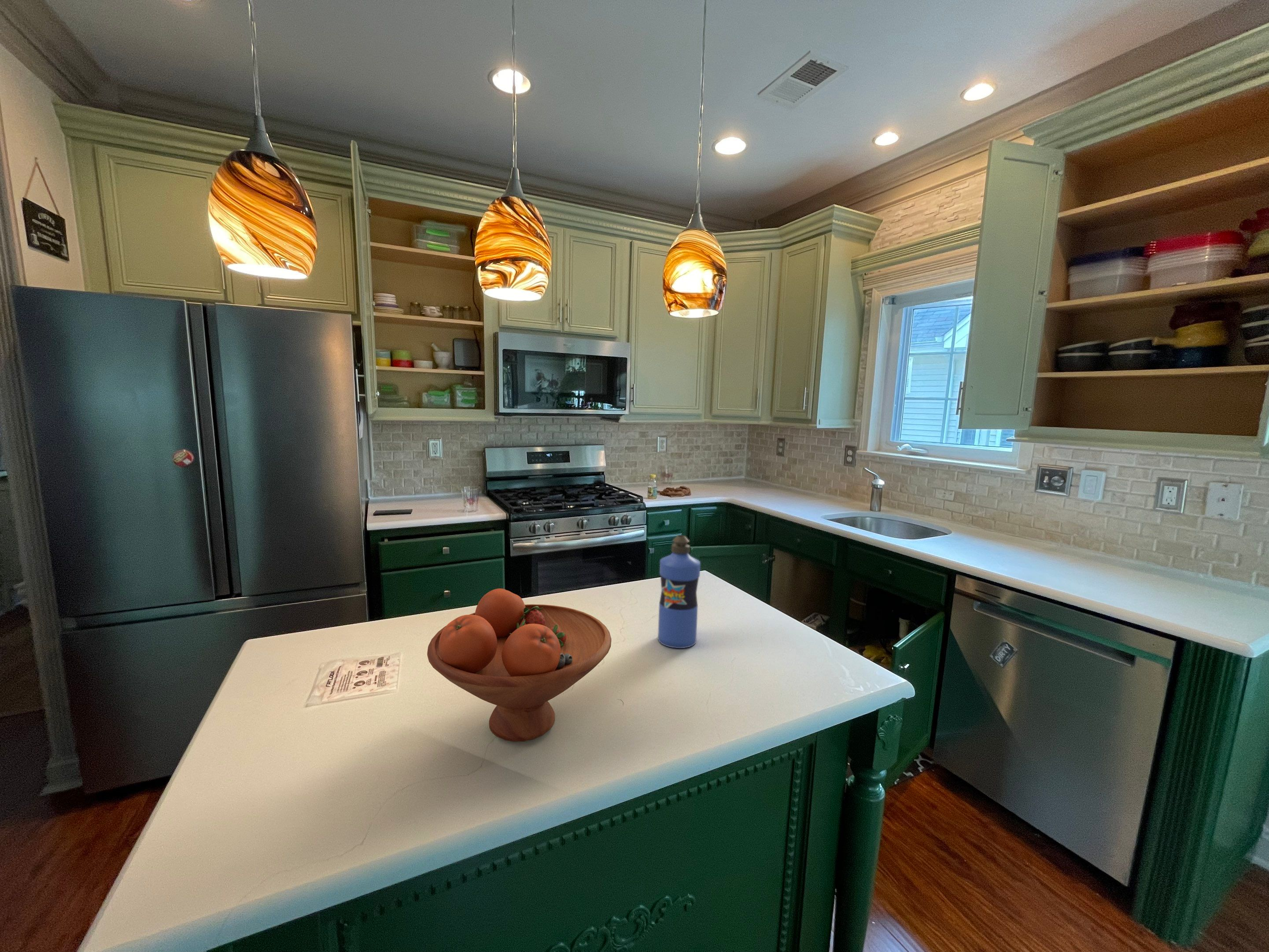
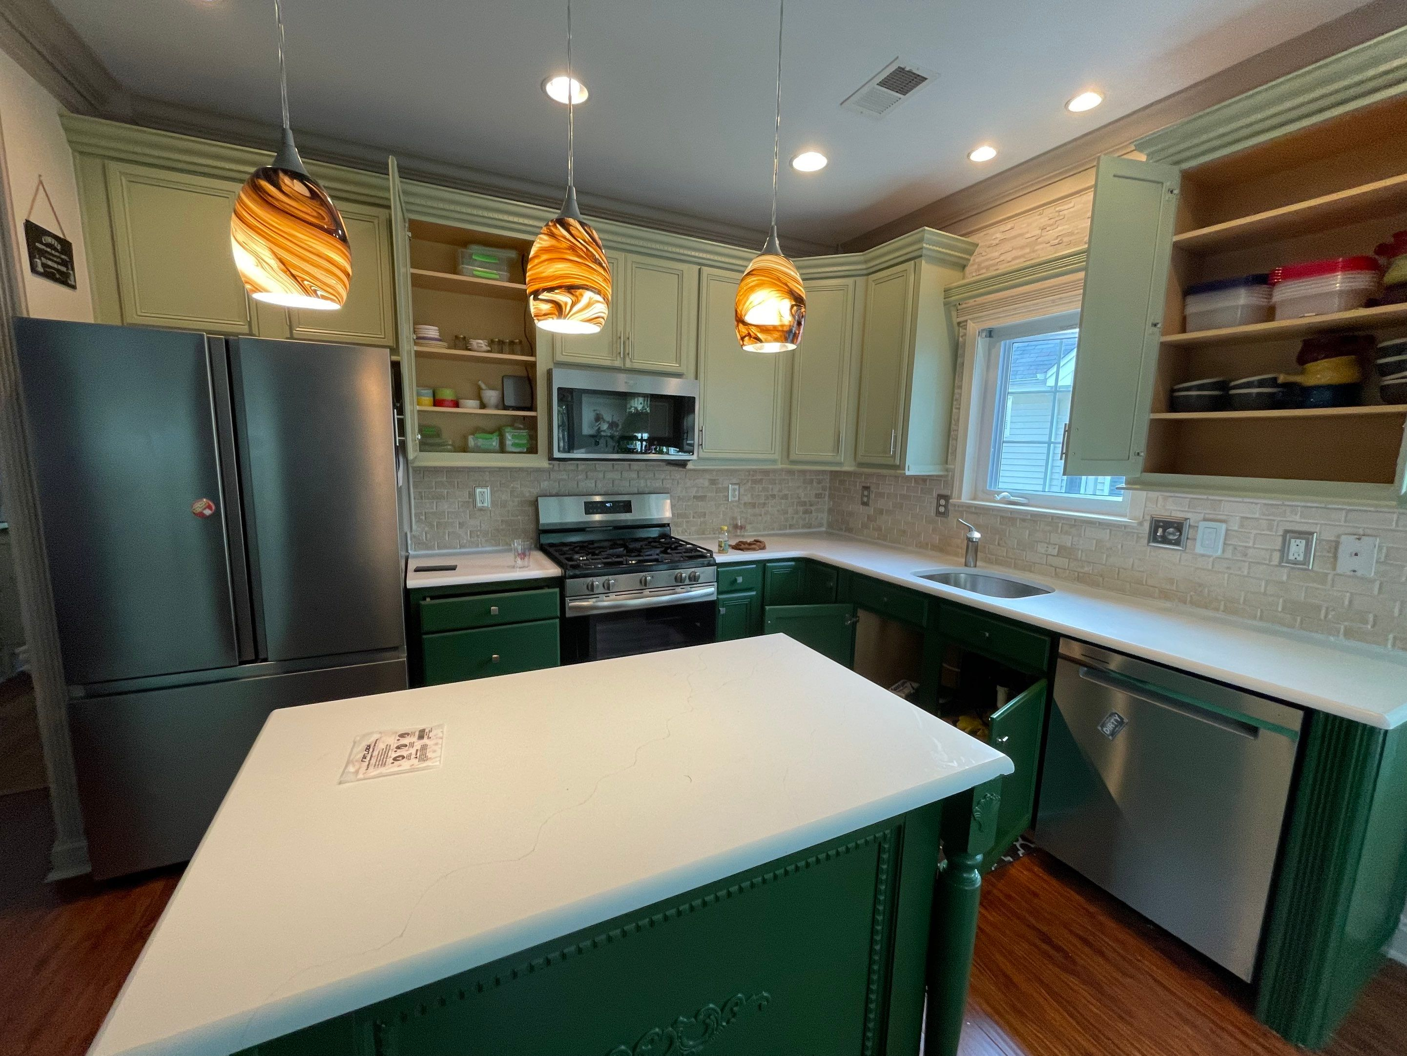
- water bottle (679, 588)
- fruit bowl (522, 663)
